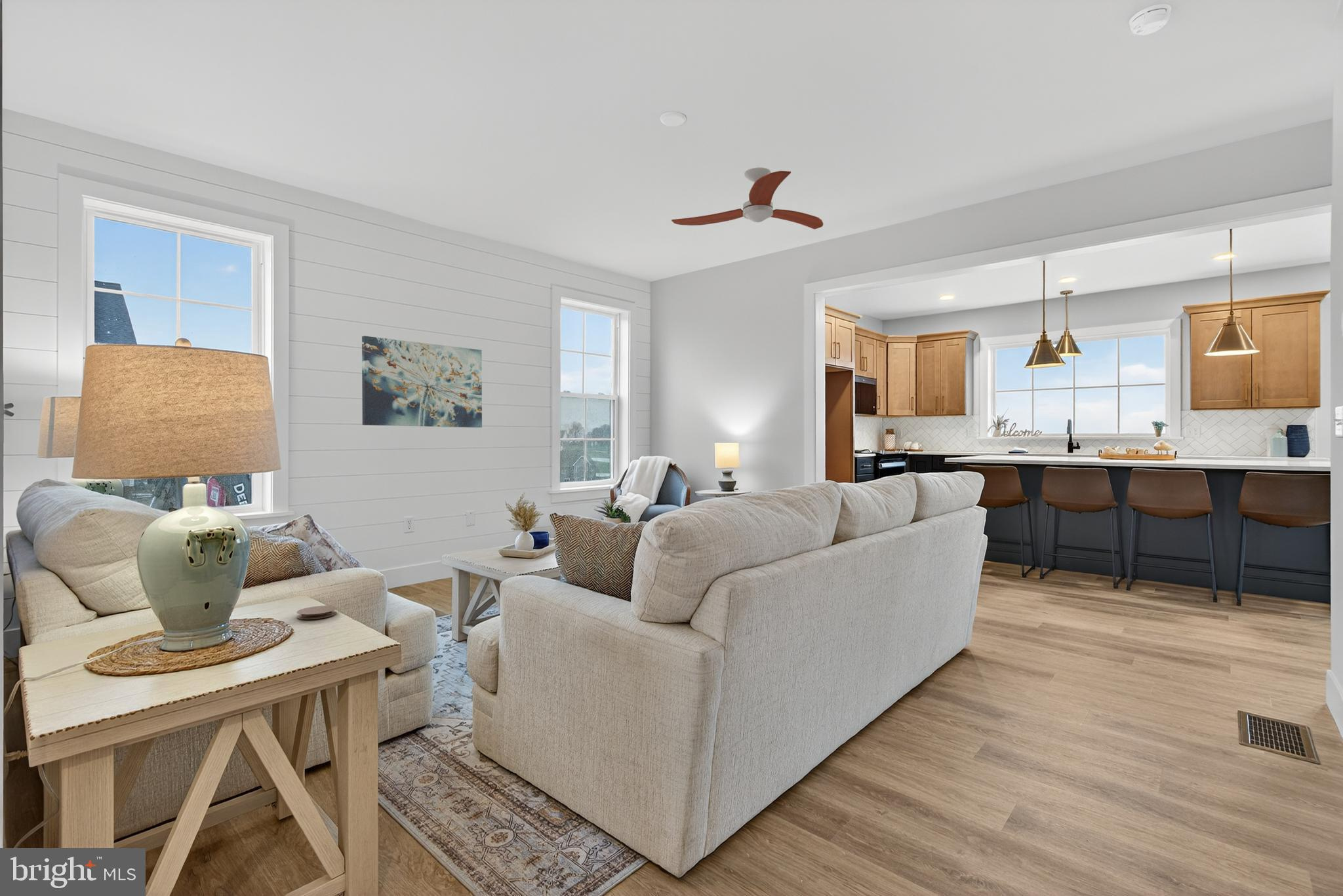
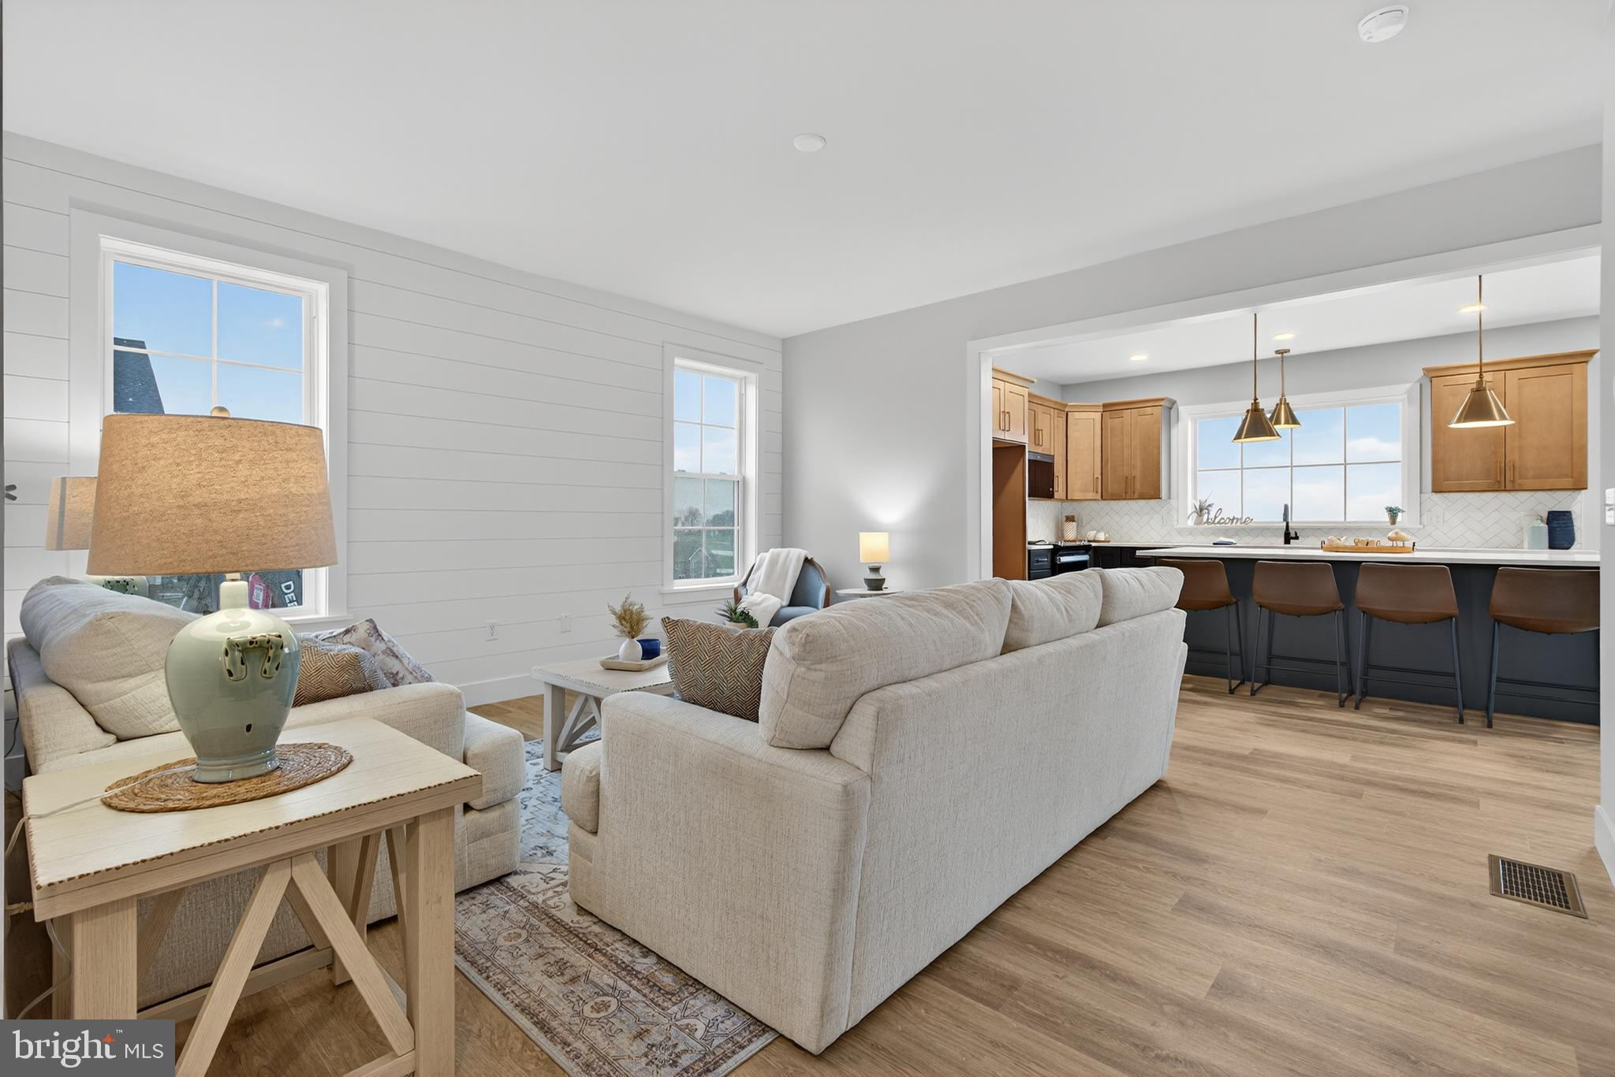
- coaster (317, 612)
- wall art (426, 385)
- ceiling fan (749, 193)
